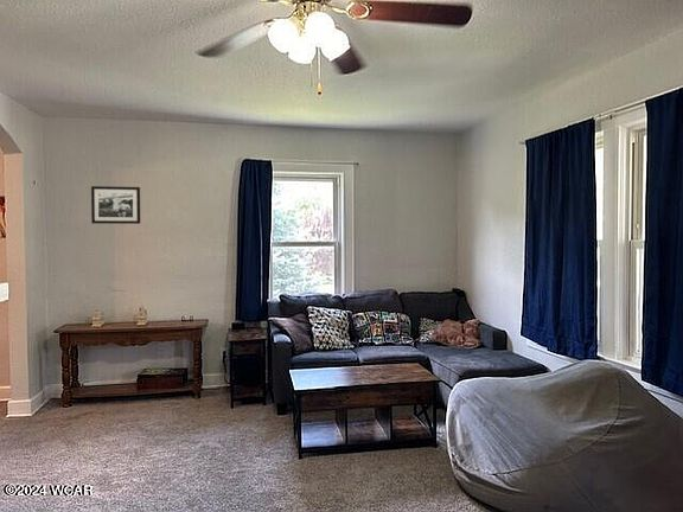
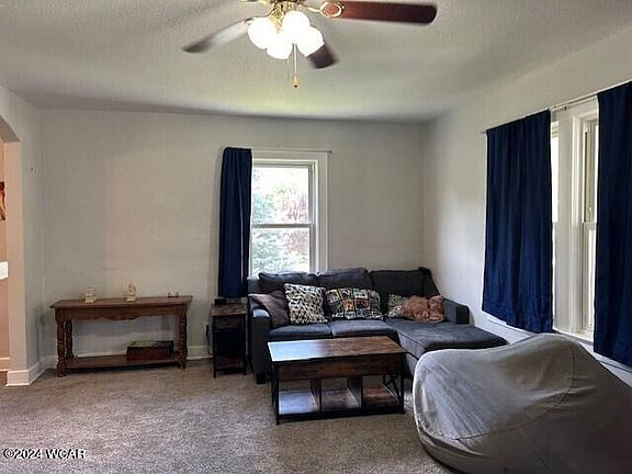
- picture frame (115, 205)
